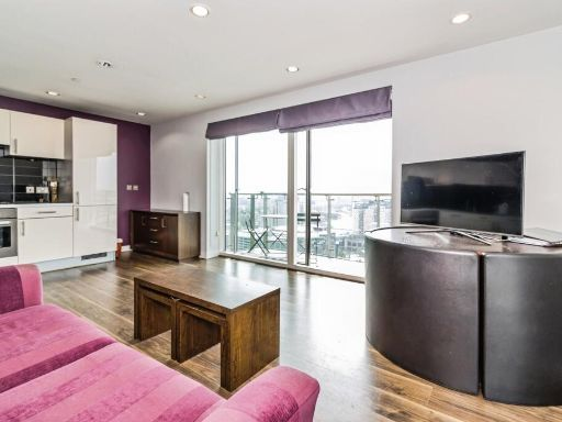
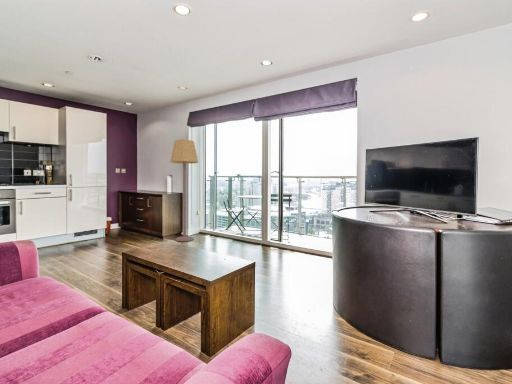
+ lamp (184, 190)
